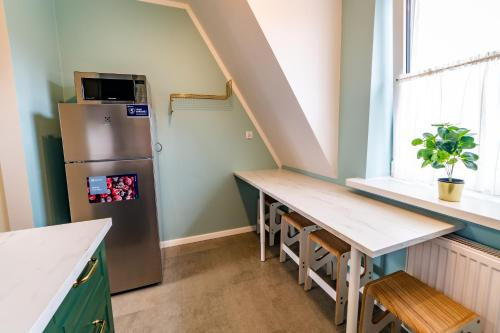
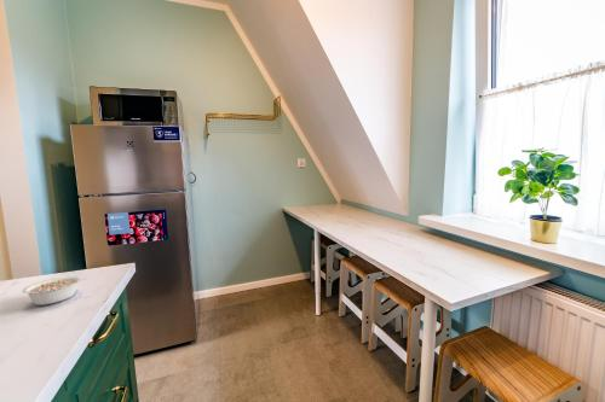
+ legume (56, 289)
